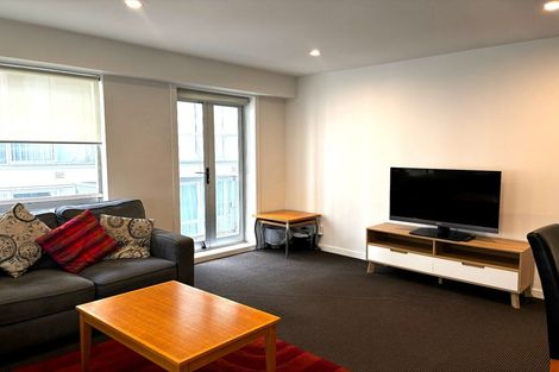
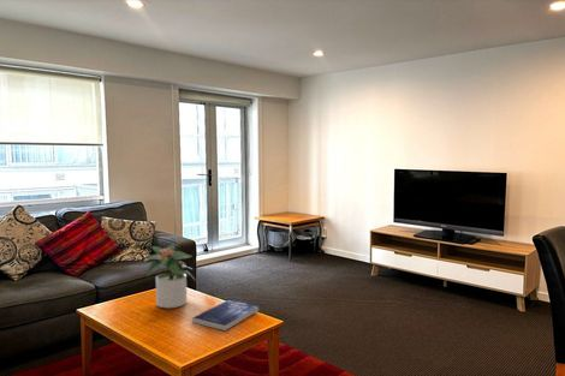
+ book (226, 314)
+ potted plant (168, 275)
